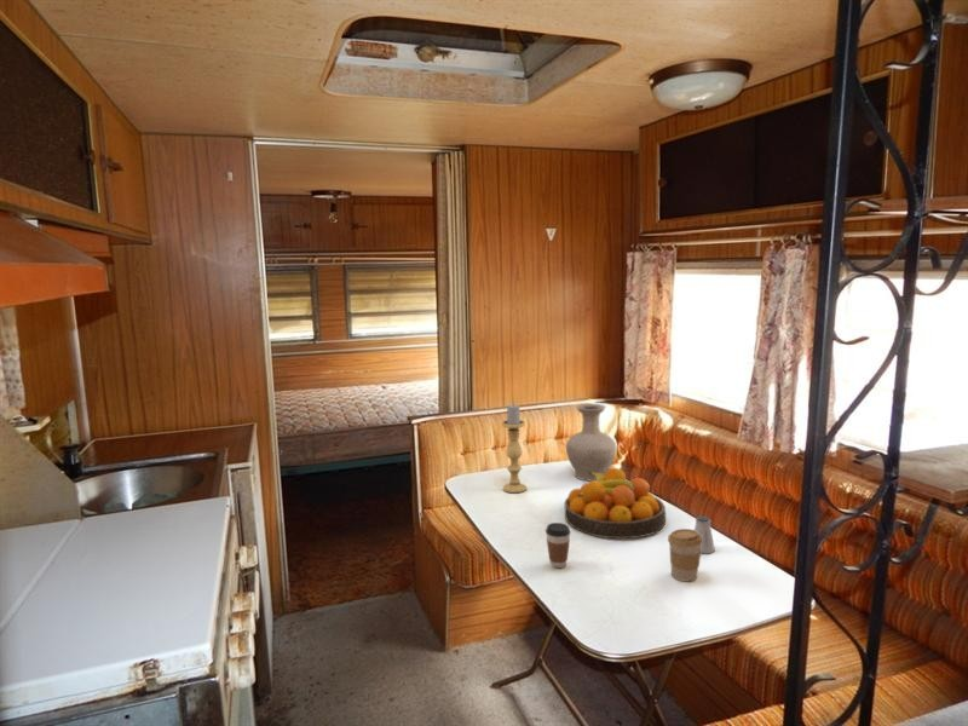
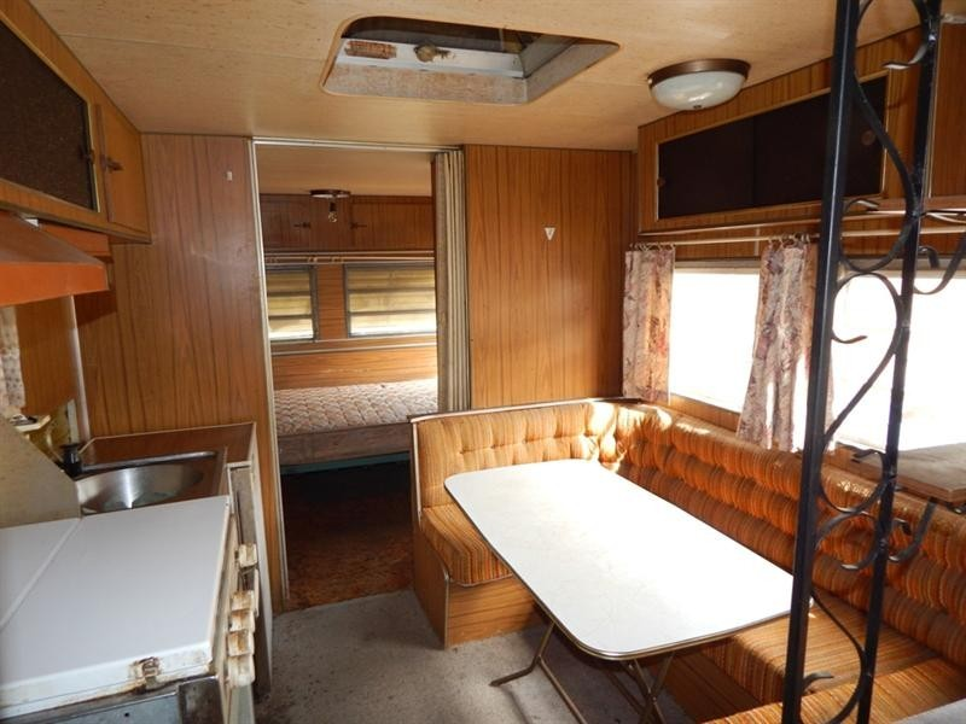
- fruit bowl (613, 497)
- coffee cup (558, 544)
- coffee cup (684, 553)
- candle holder (513, 446)
- saltshaker (702, 532)
- vase (590, 440)
